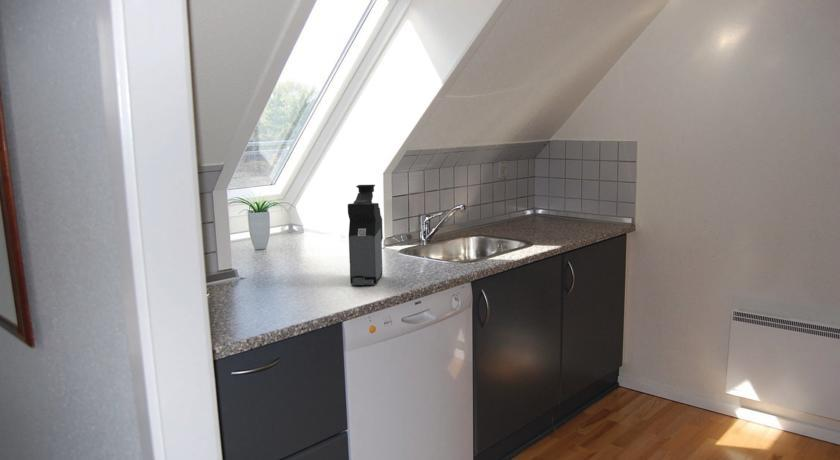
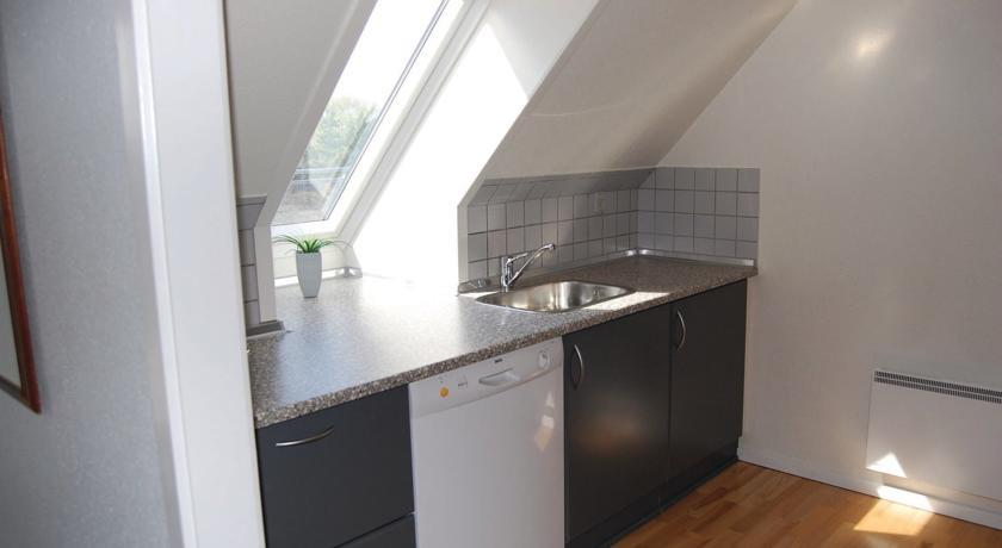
- coffee maker (366, 233)
